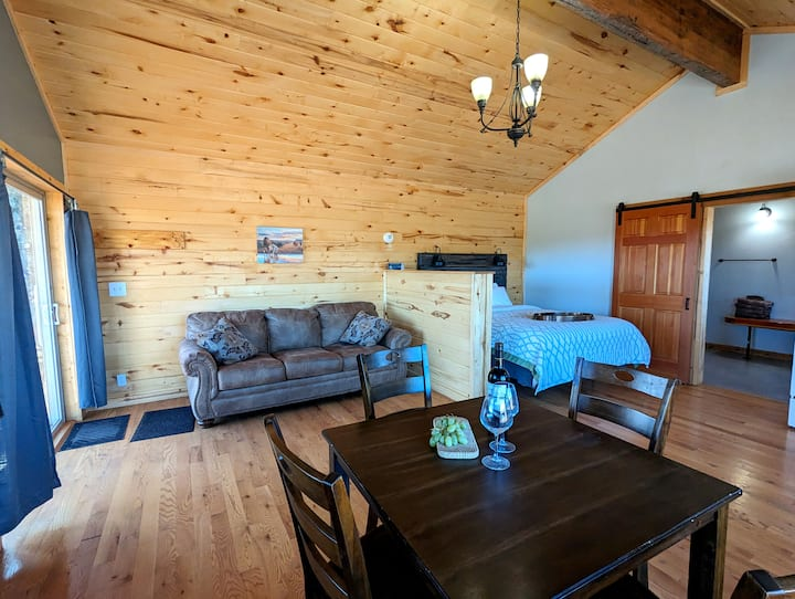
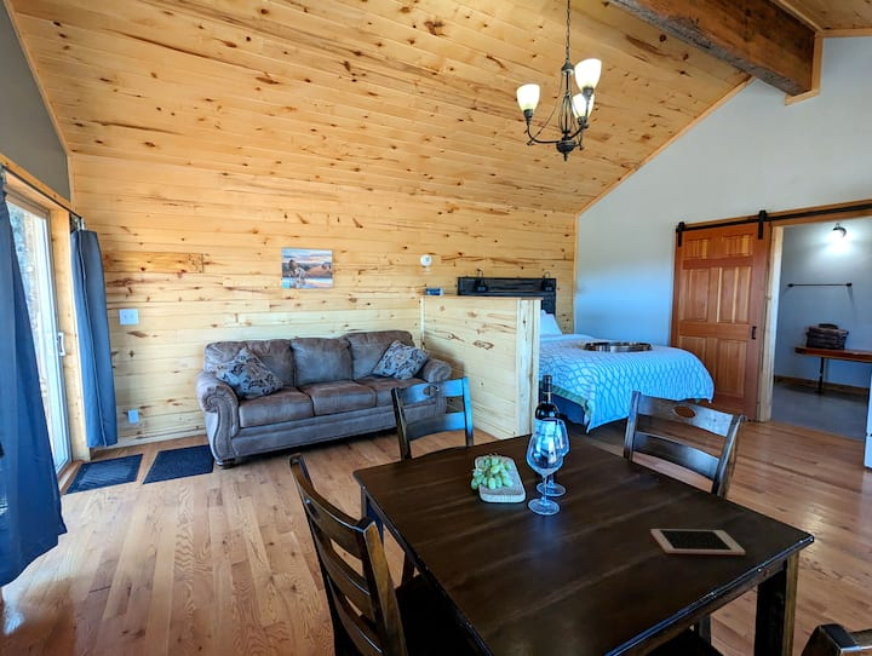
+ cell phone (695, 541)
